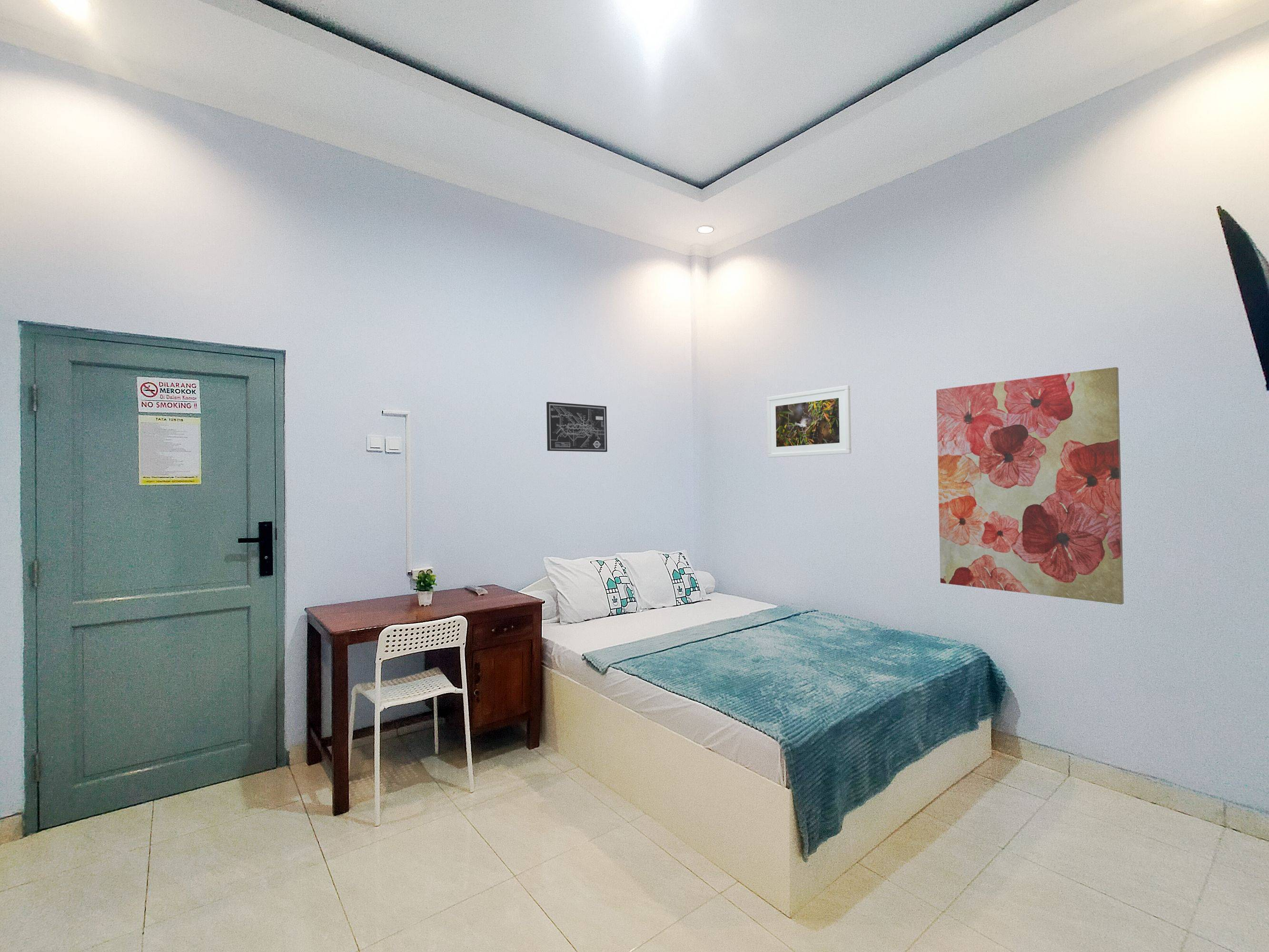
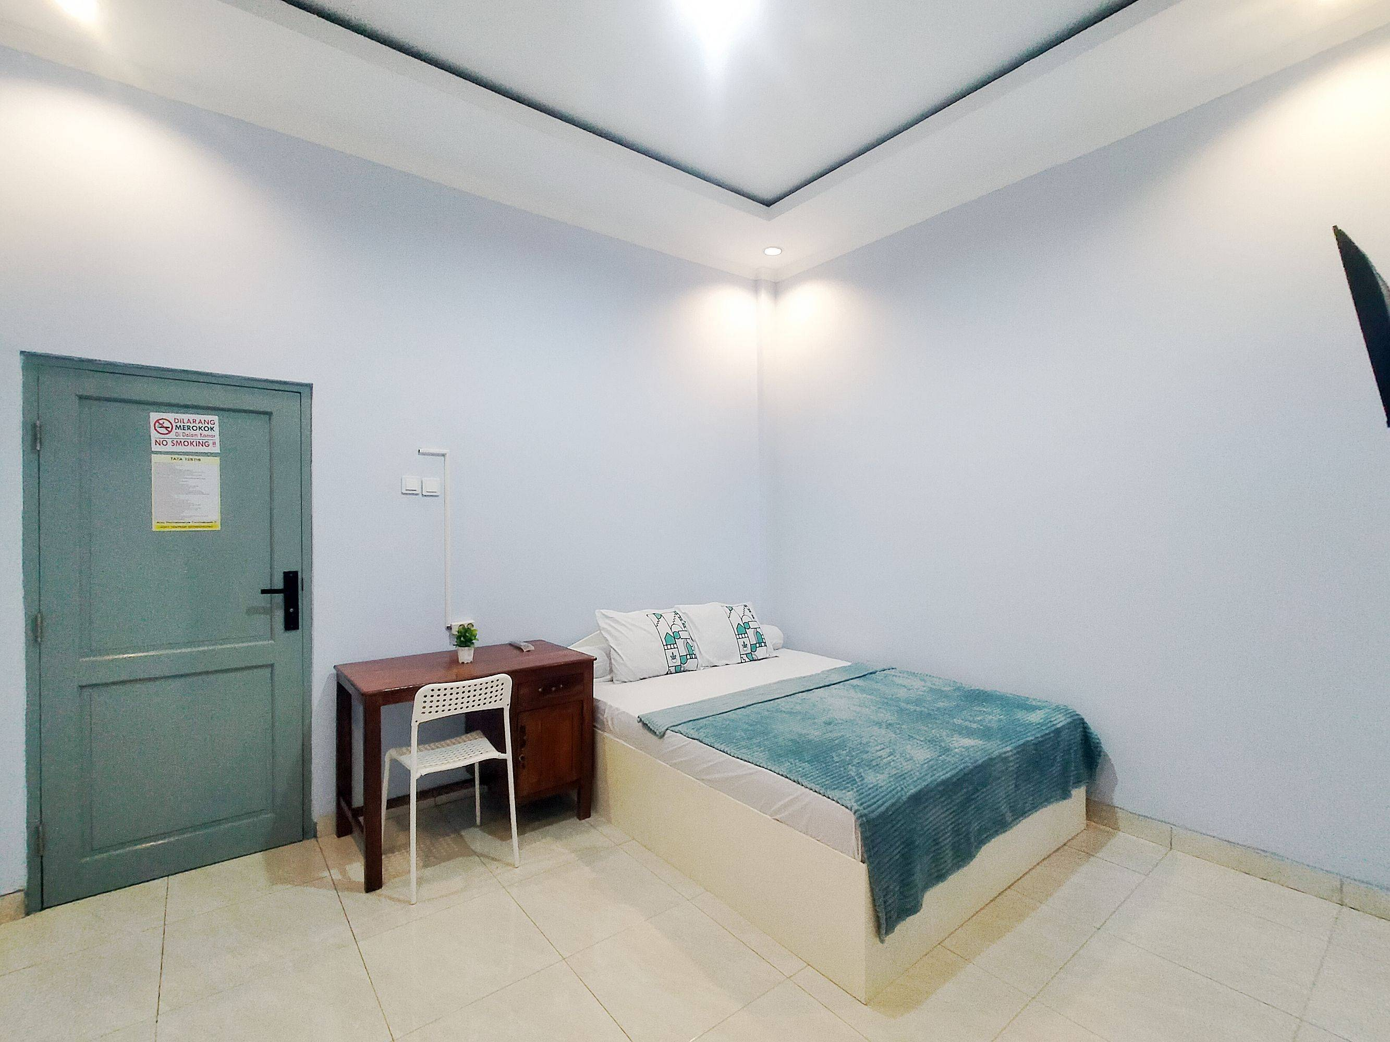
- wall art (1021, 486)
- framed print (806, 423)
- wall art (578, 427)
